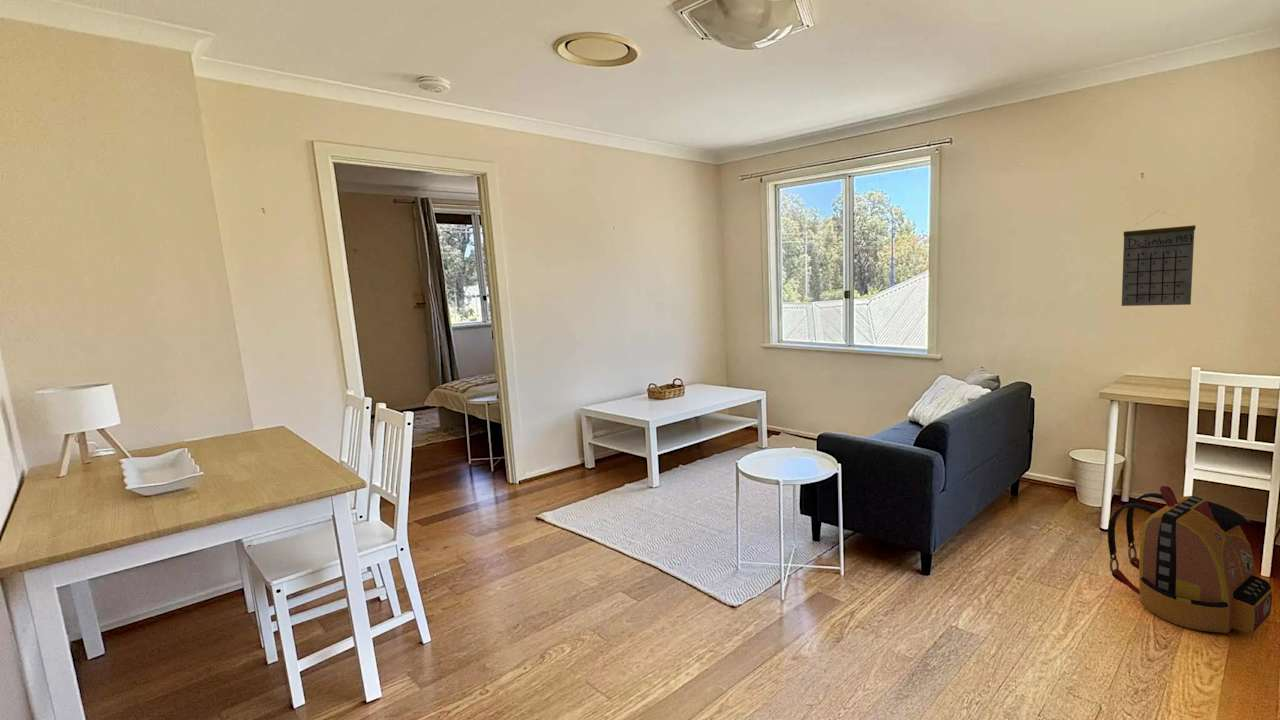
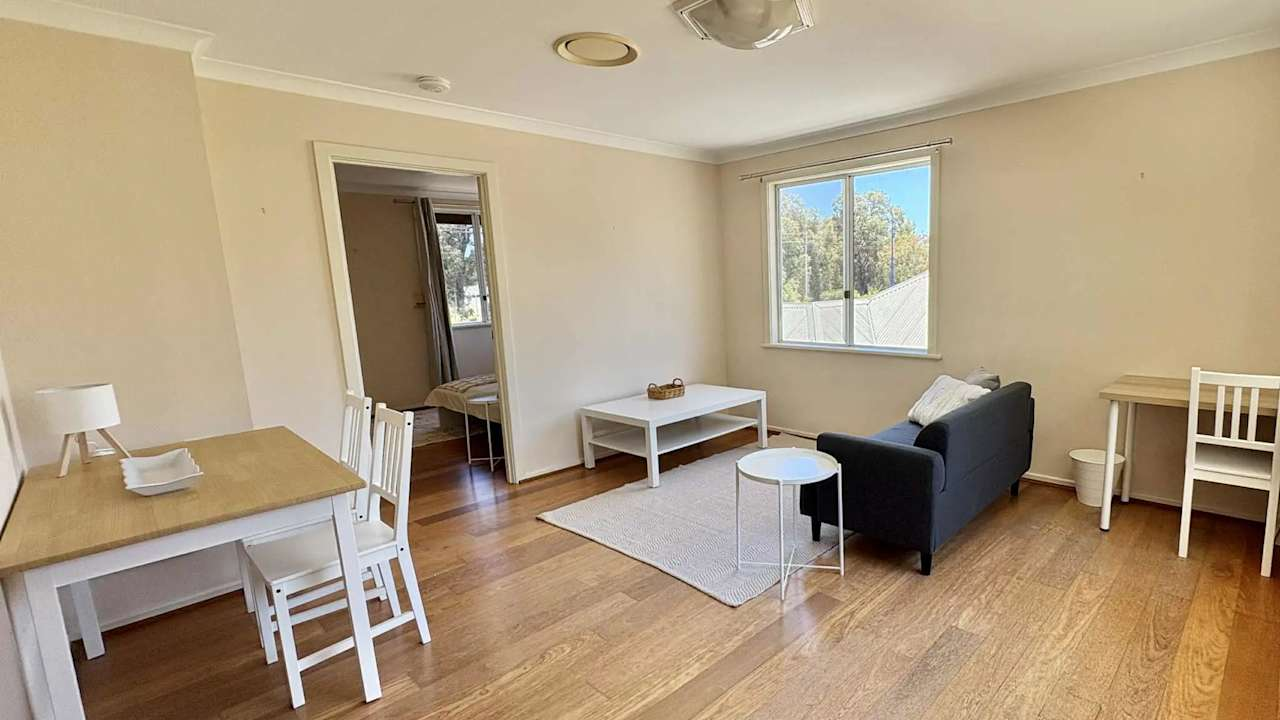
- backpack (1188, 548)
- calendar (1157, 258)
